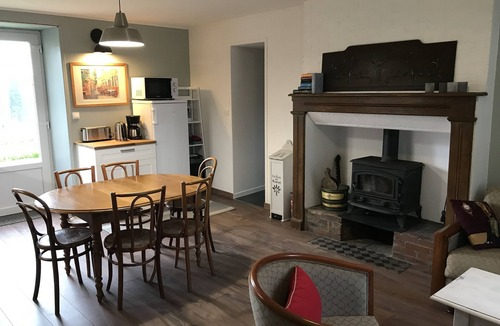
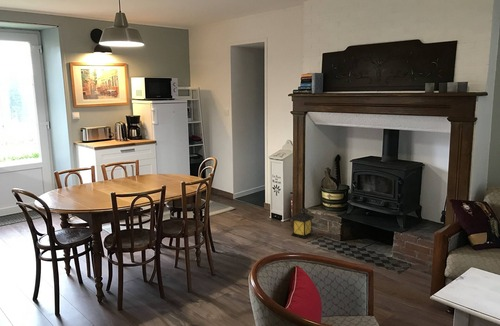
+ lantern (302, 221)
